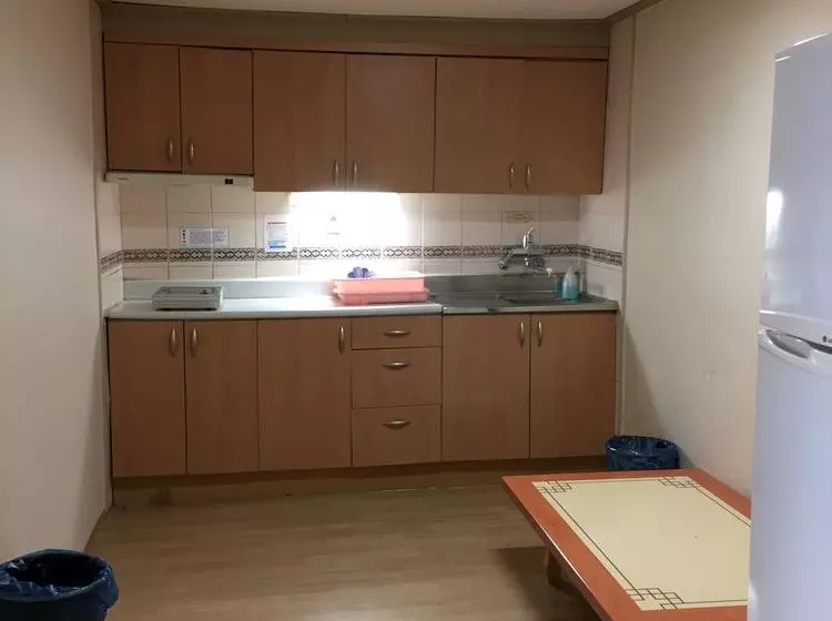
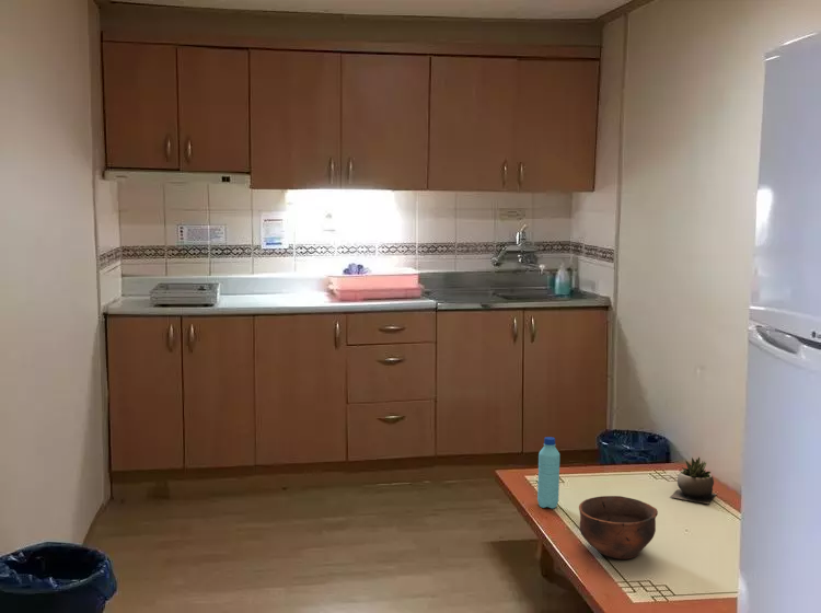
+ bowl (616, 530)
+ succulent plant (694, 476)
+ water bottle (548, 472)
